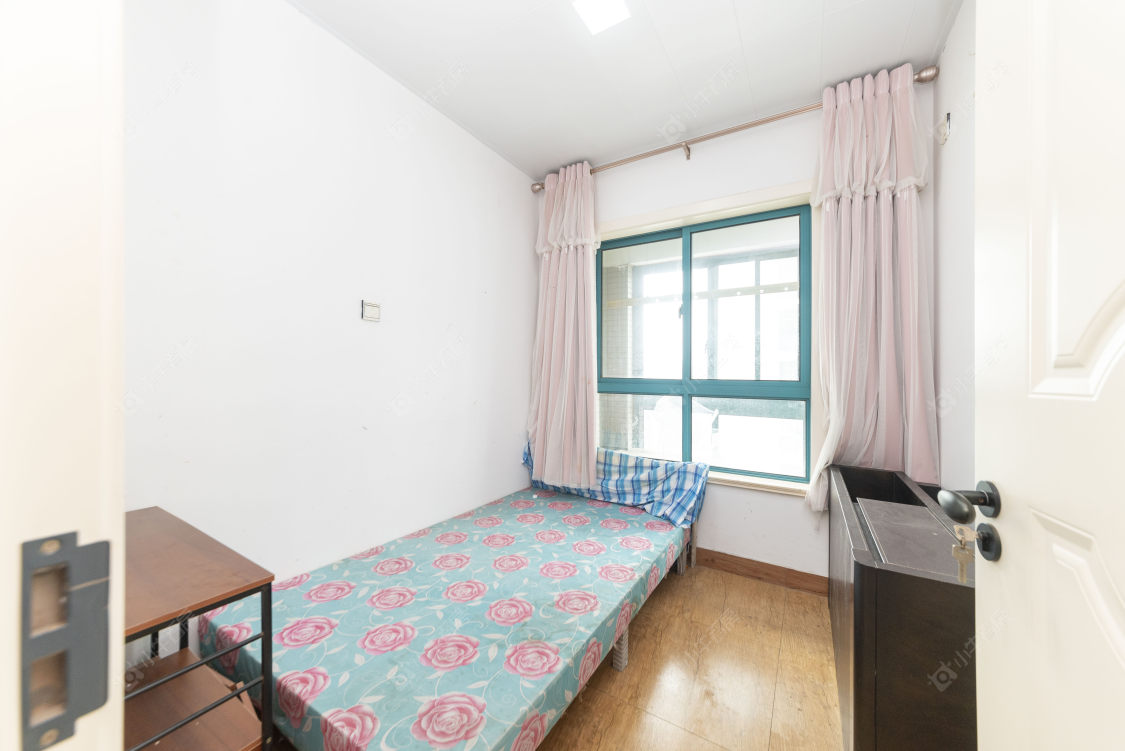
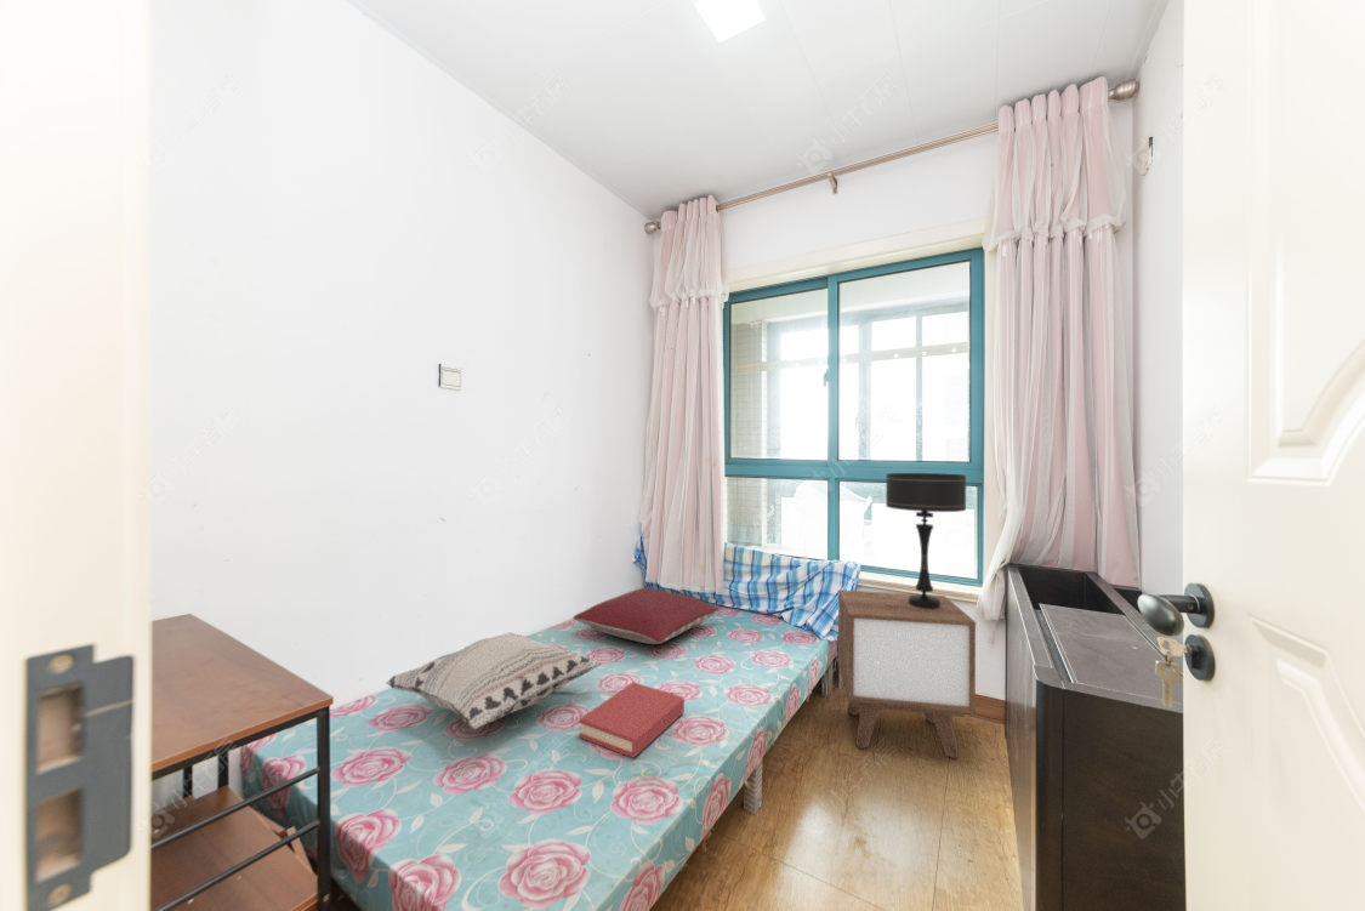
+ decorative pillow (497, 672)
+ nightstand (898, 667)
+ pillow (648, 613)
+ hardback book (633, 716)
+ table lamp (923, 539)
